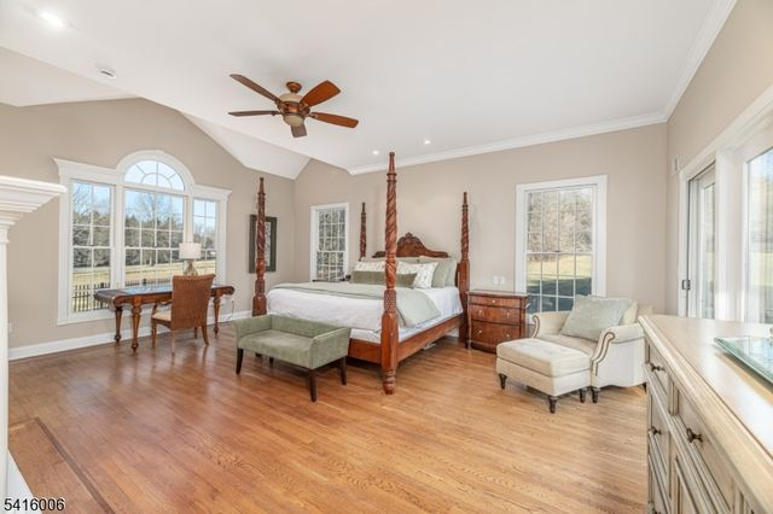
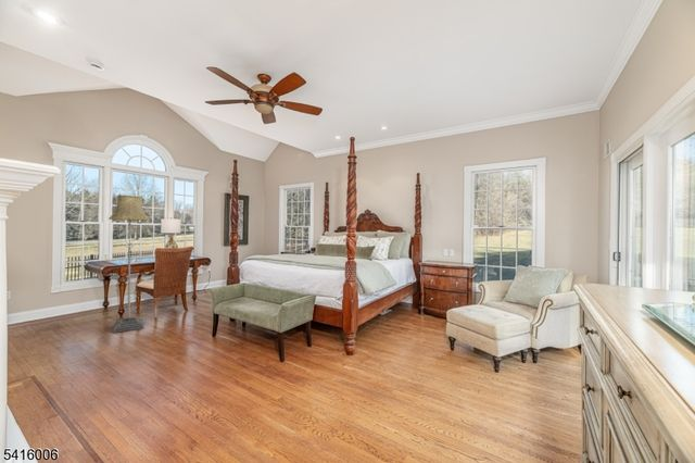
+ floor lamp (129, 261)
